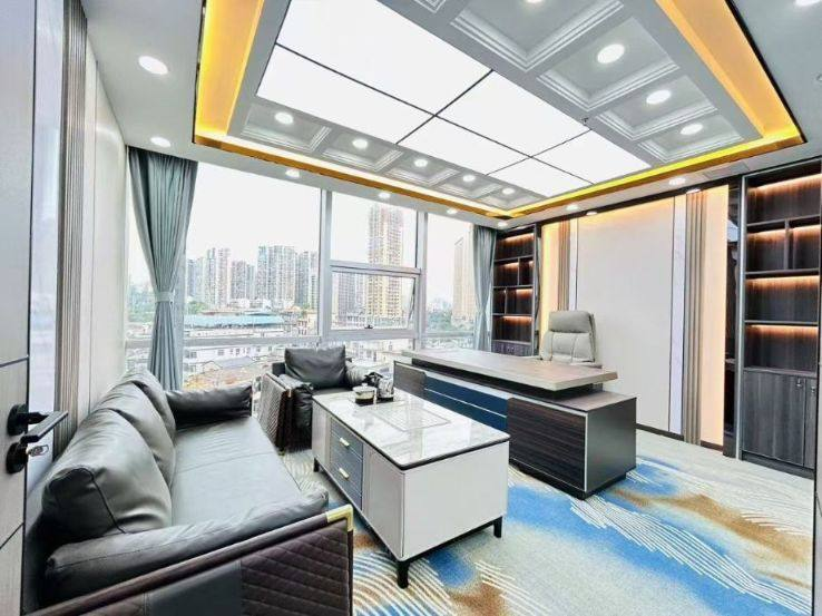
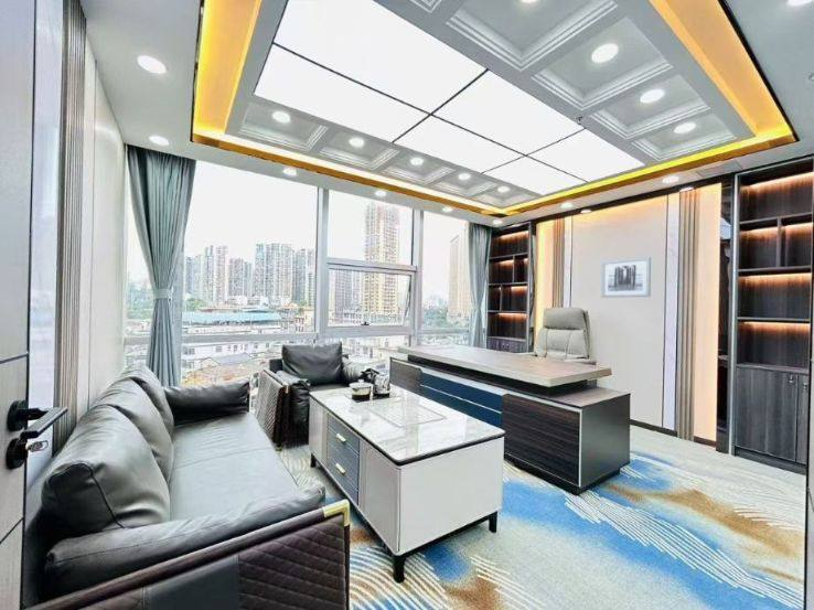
+ wall art (624, 278)
